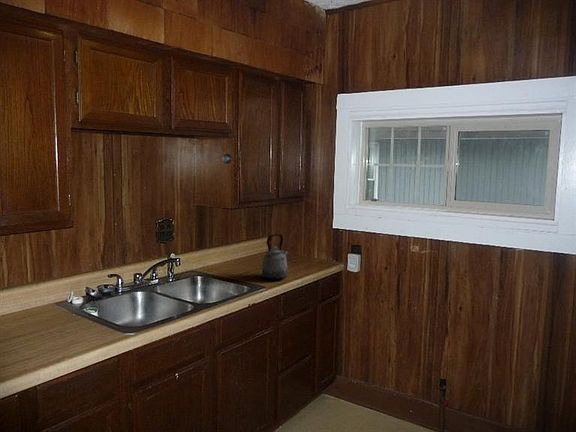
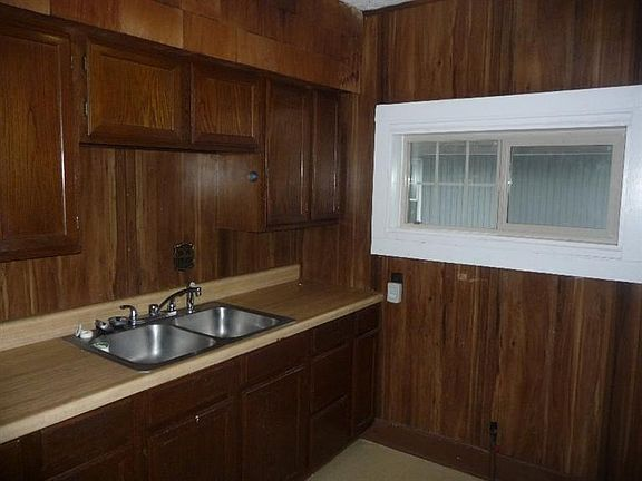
- kettle (277, 255)
